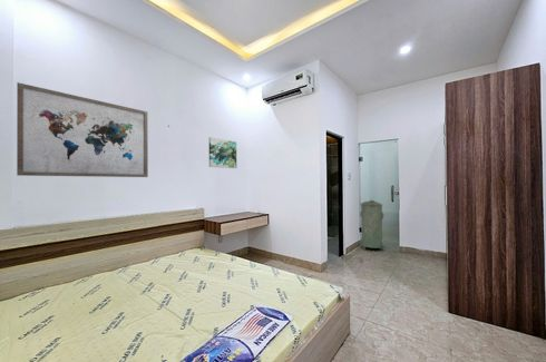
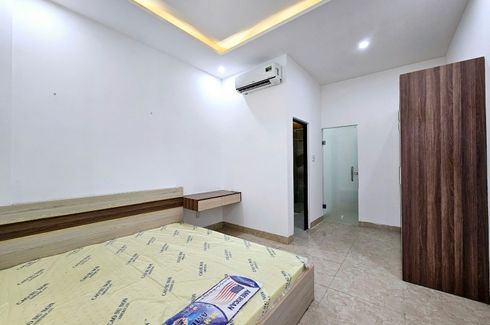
- wall art (223, 154)
- wall art (94, 138)
- trash can (371, 224)
